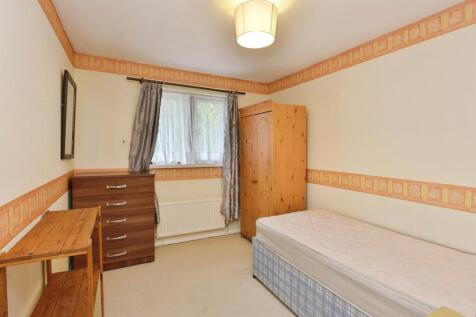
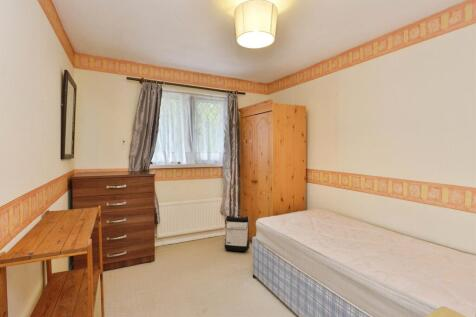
+ backpack (237, 232)
